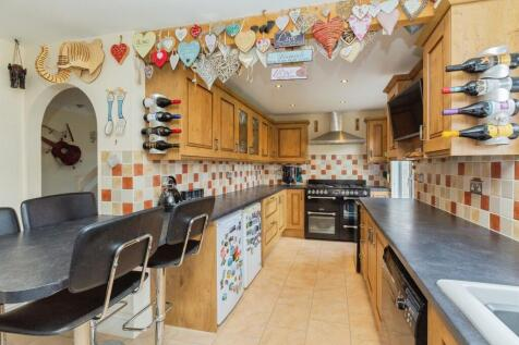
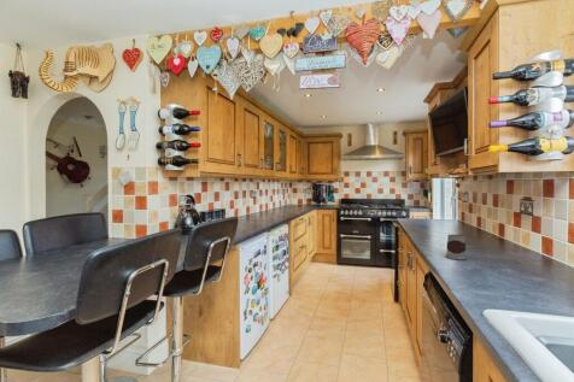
+ mug (456, 246)
